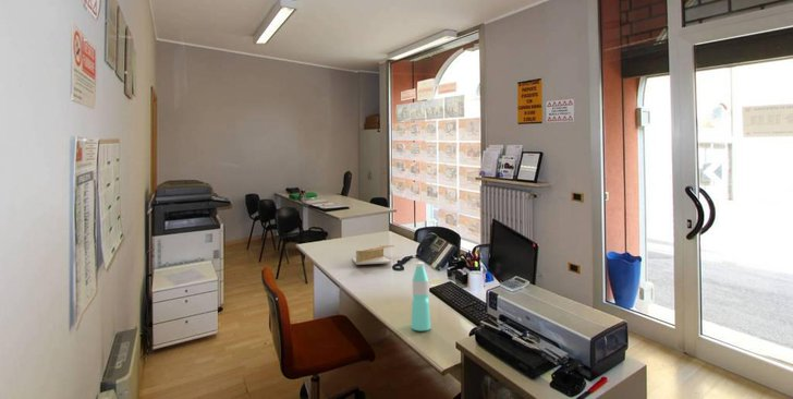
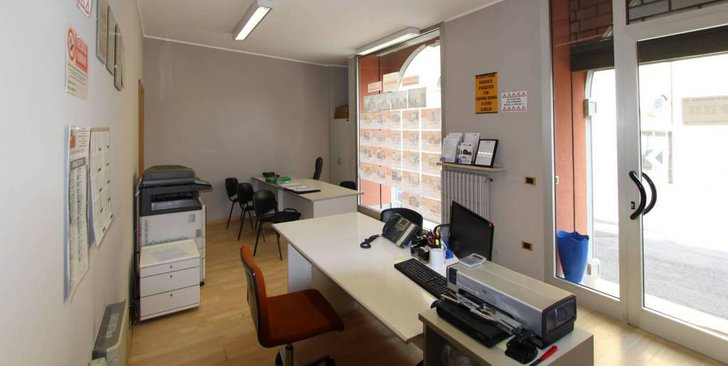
- water bottle (420, 294)
- architectural model (376, 254)
